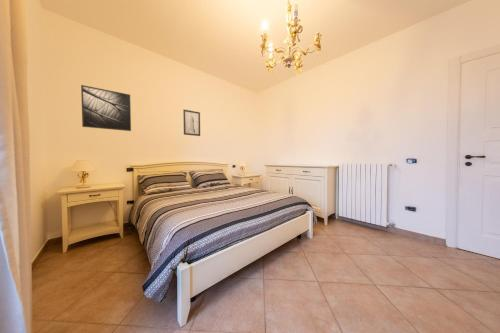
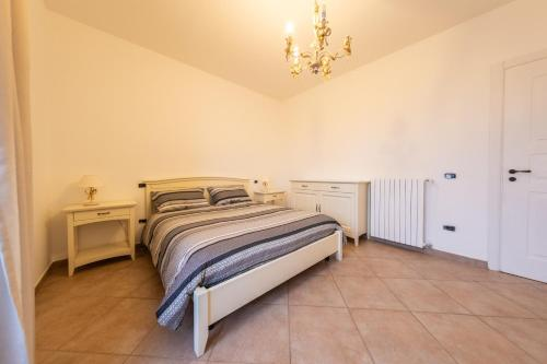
- wall art (192, 123)
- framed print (107, 109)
